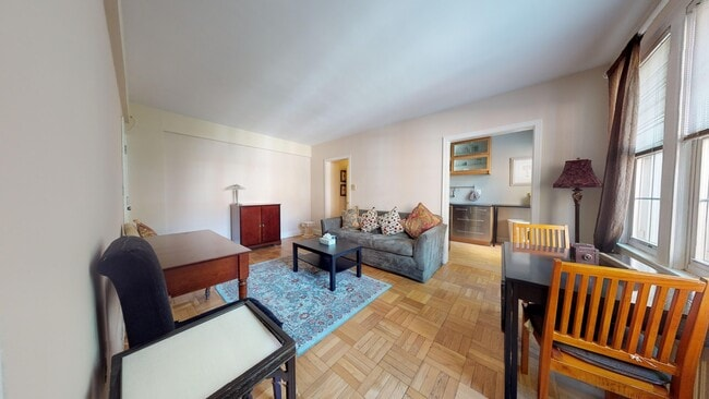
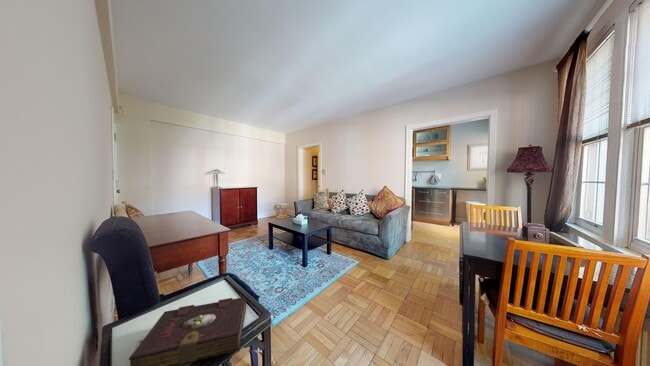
+ book (192, 329)
